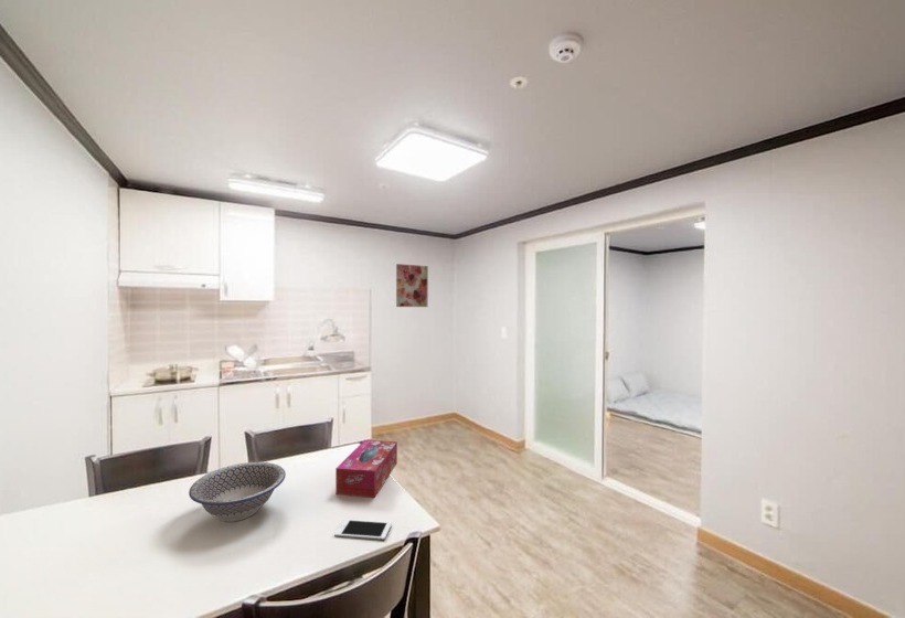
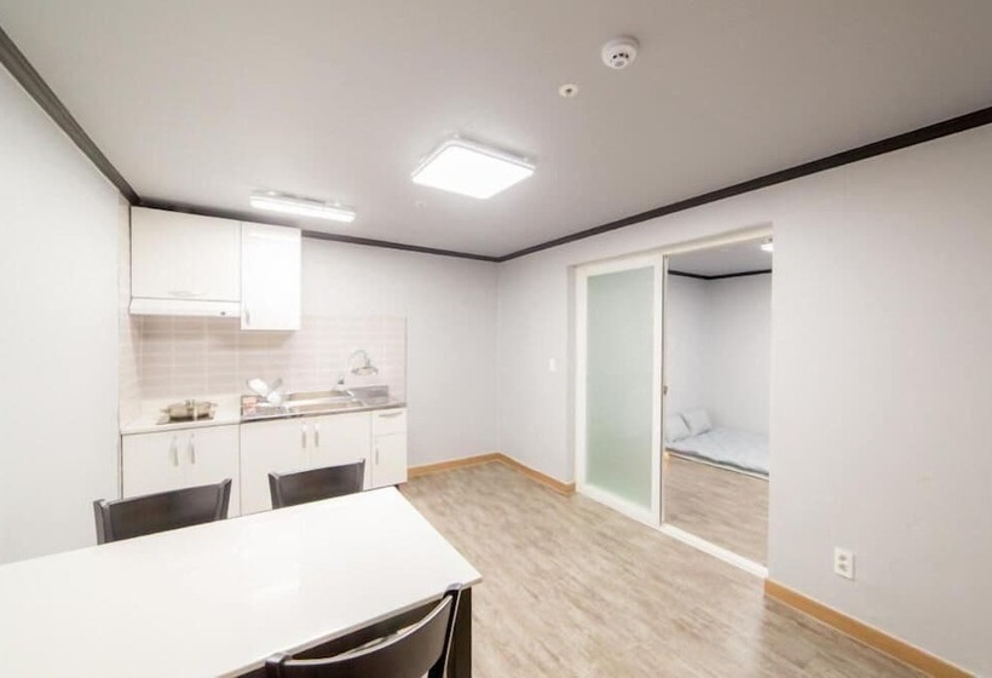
- wall art (412, 286)
- cell phone (363, 529)
- bowl (239, 494)
- tissue box (369, 466)
